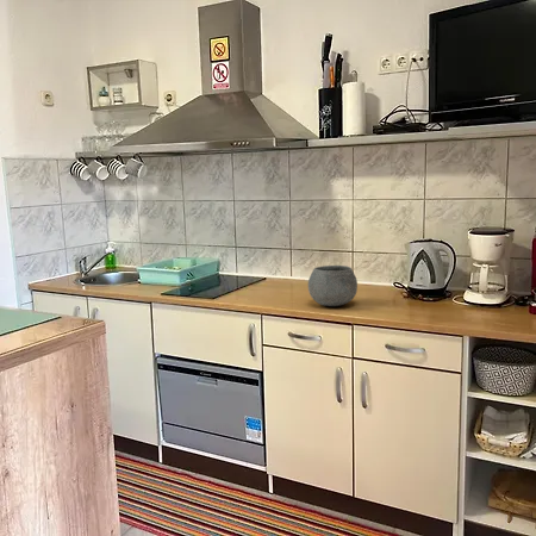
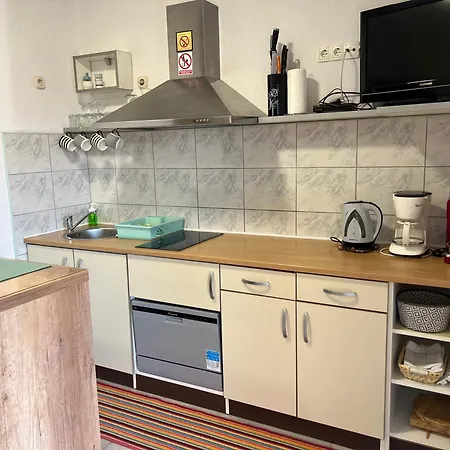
- bowl (332, 286)
